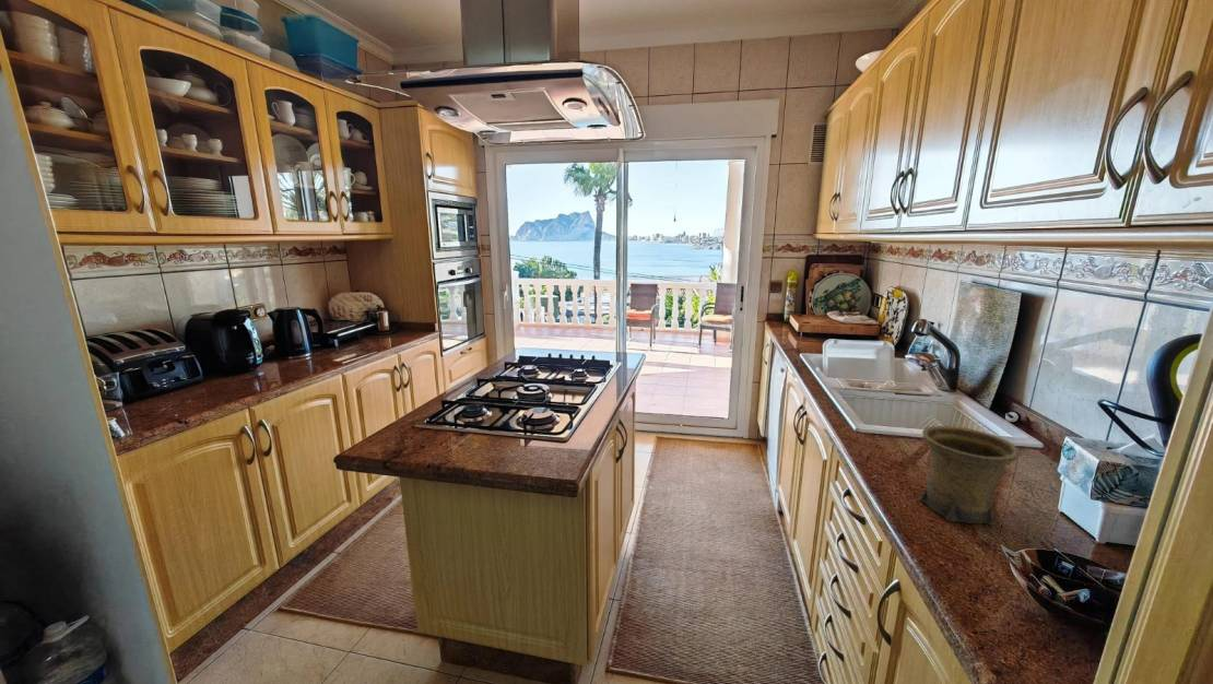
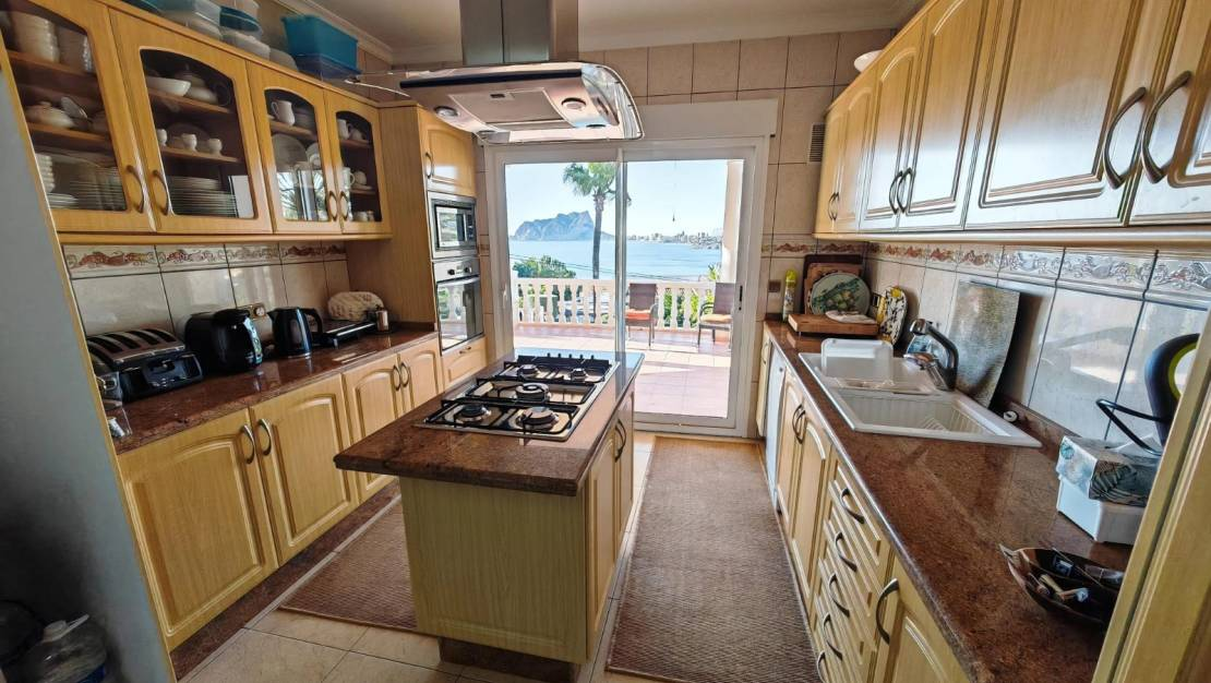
- mug (961, 475)
